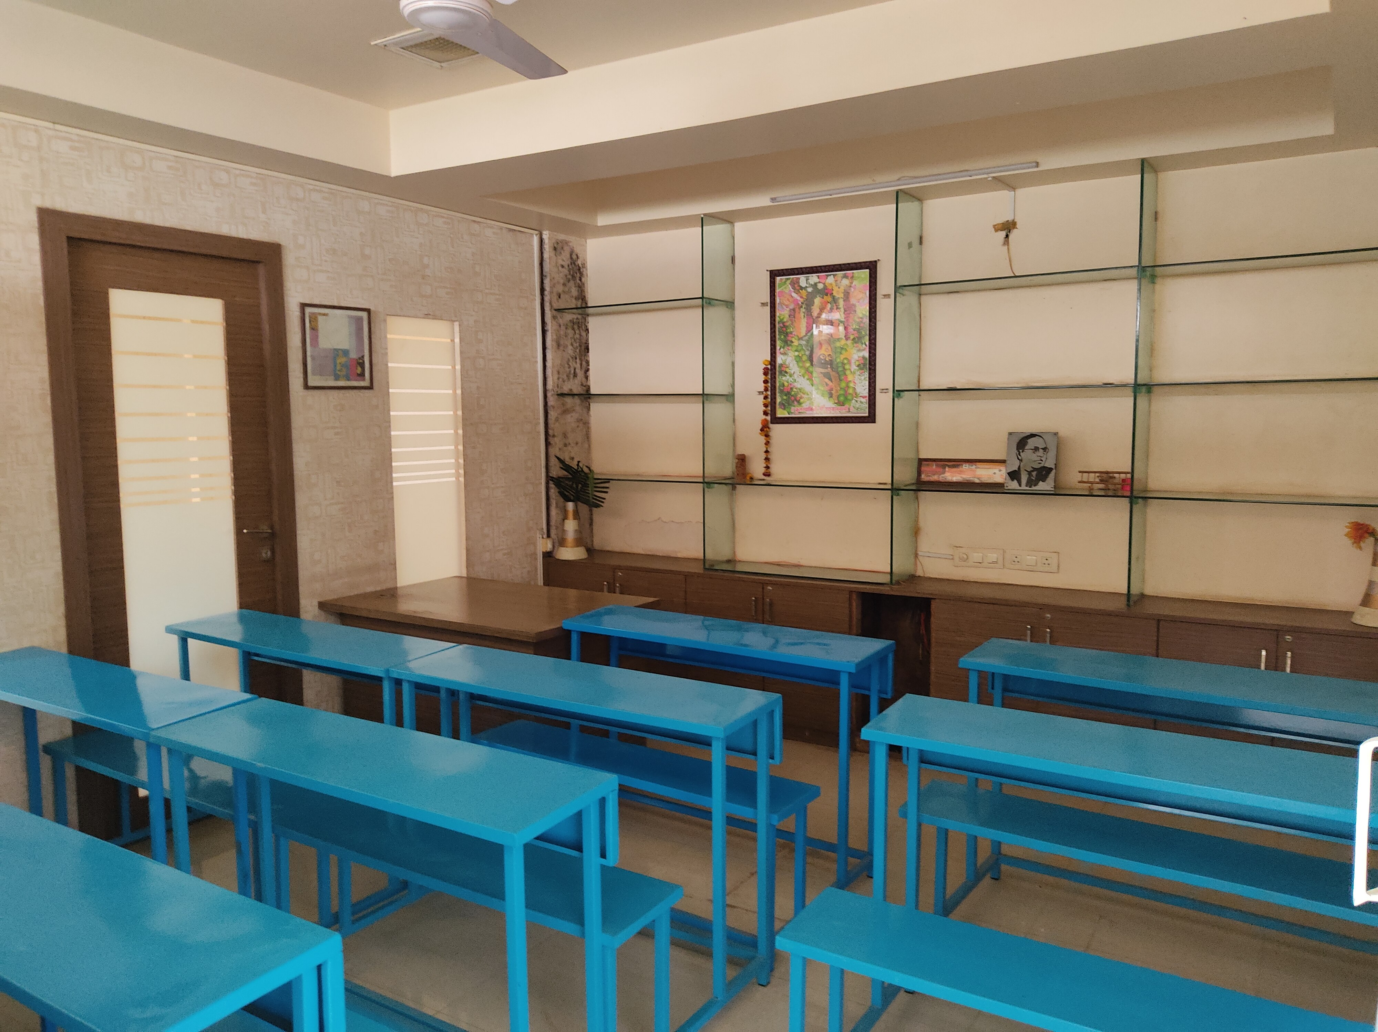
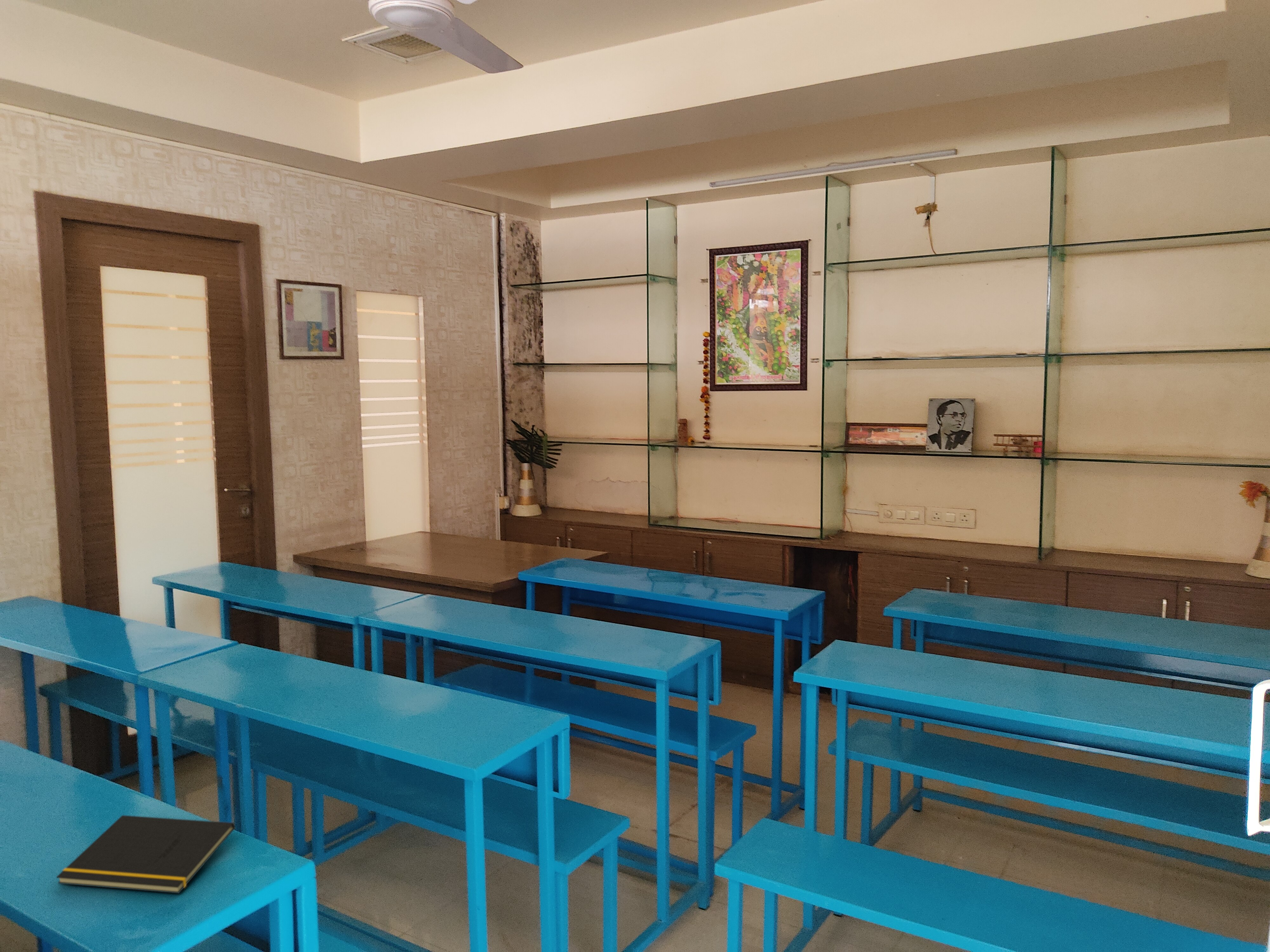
+ notepad (149, 852)
